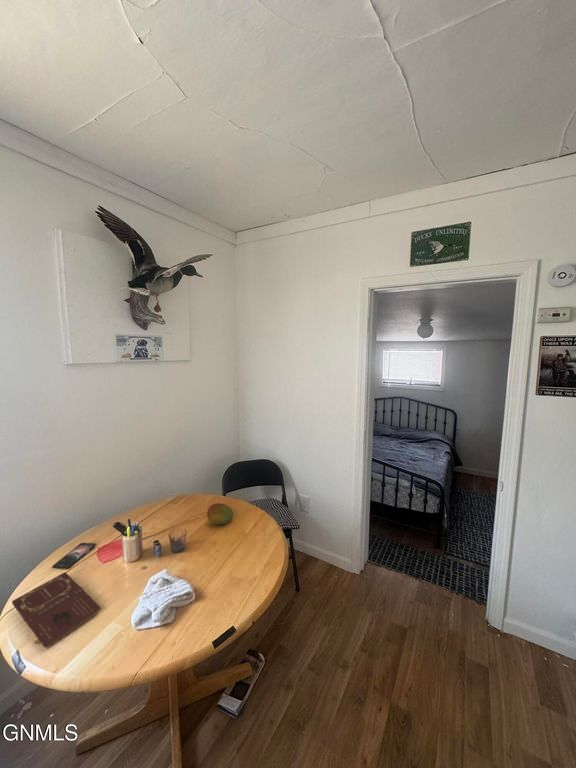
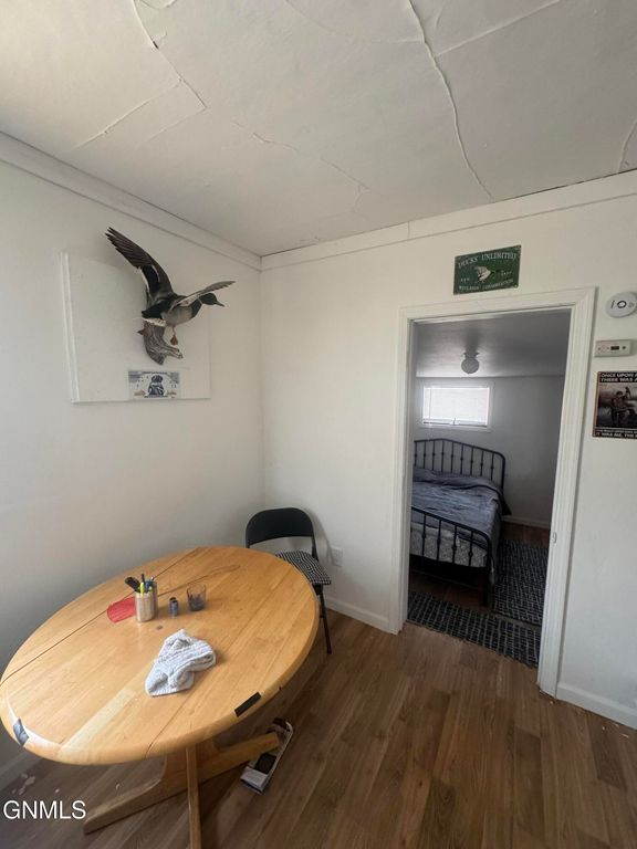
- fruit (220, 513)
- smartphone (75, 555)
- book (54, 608)
